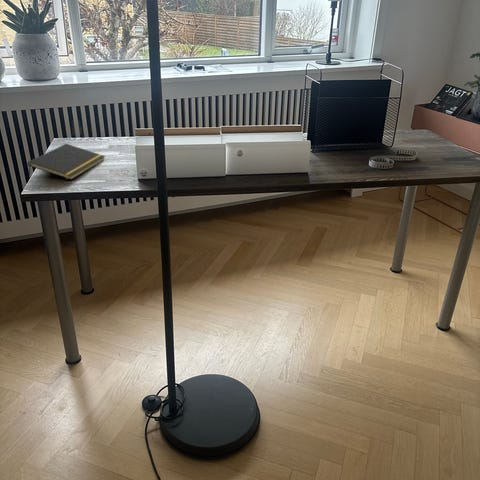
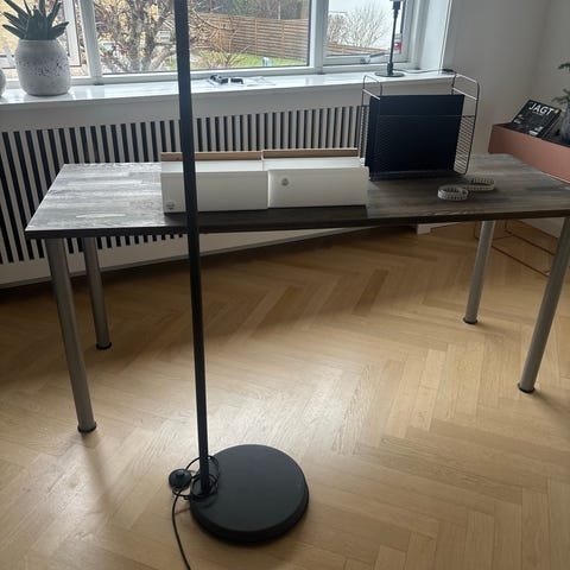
- notepad (68, 160)
